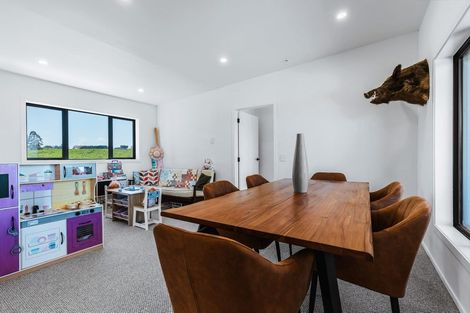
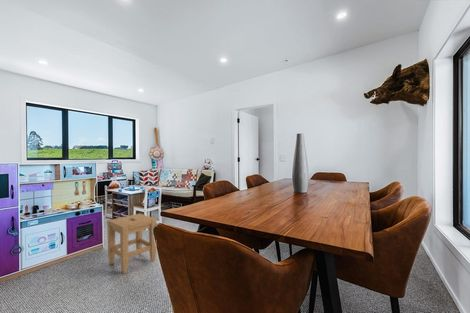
+ stool (132, 240)
